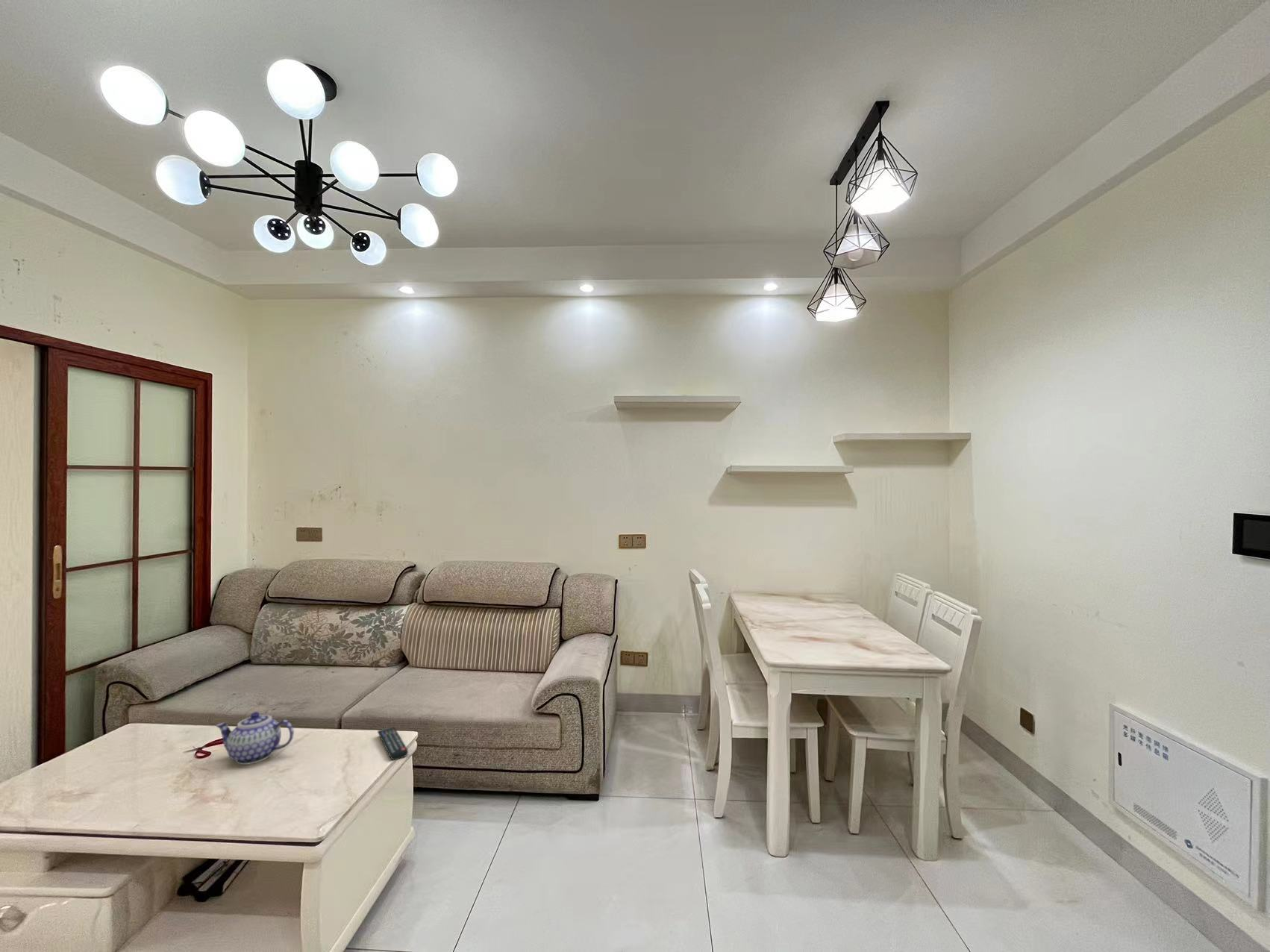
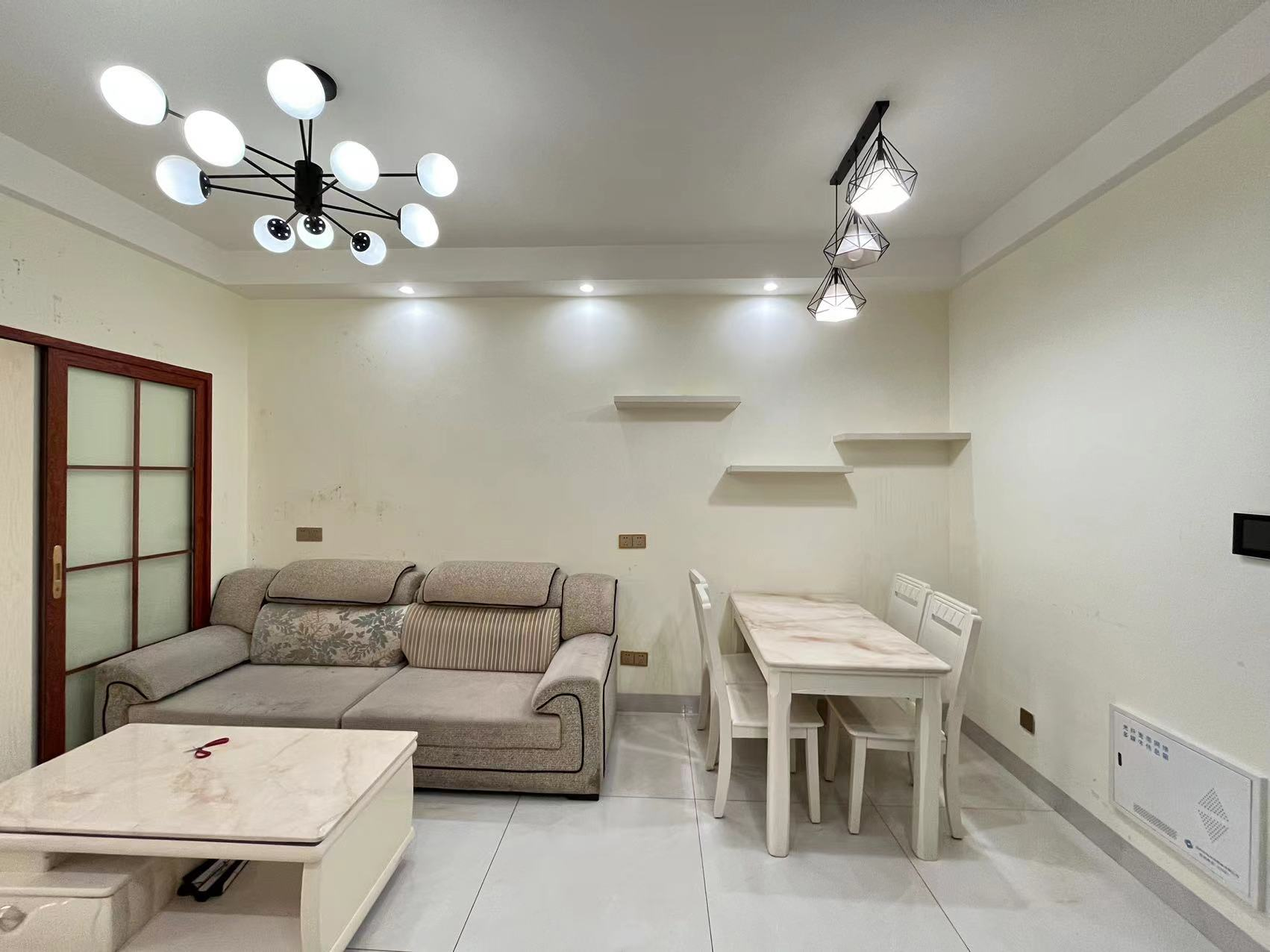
- remote control (392, 742)
- teapot (254, 734)
